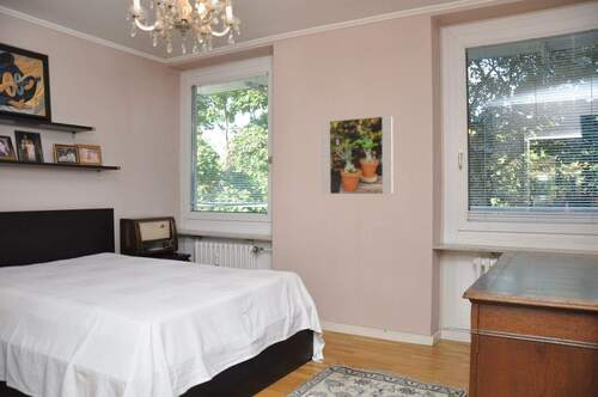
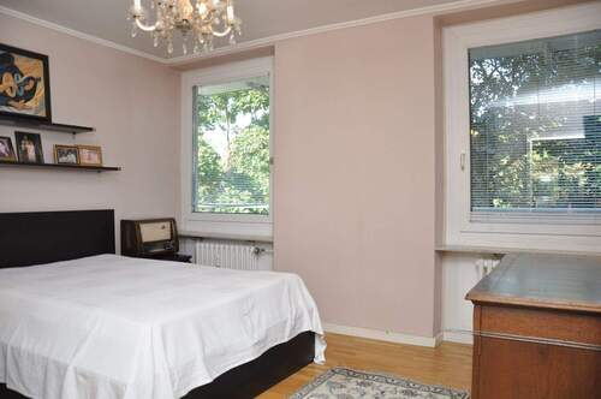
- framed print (355, 155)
